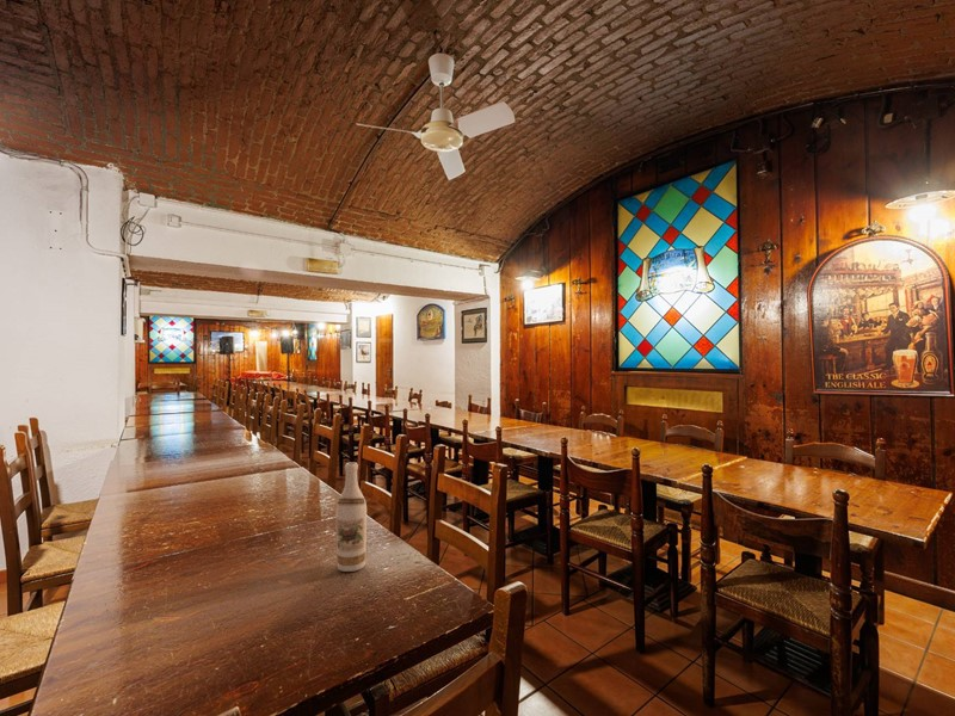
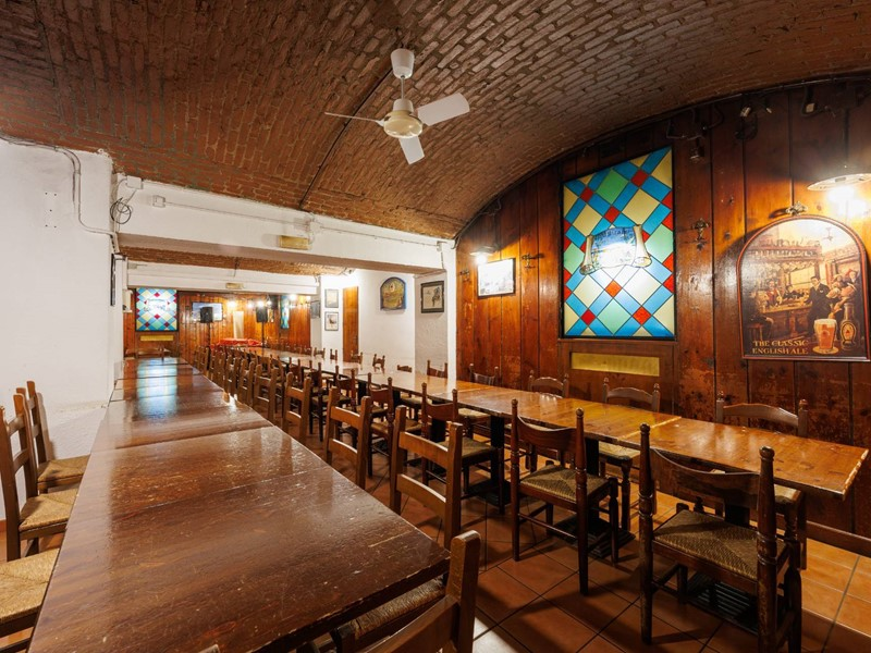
- wine bottle (351, 514)
